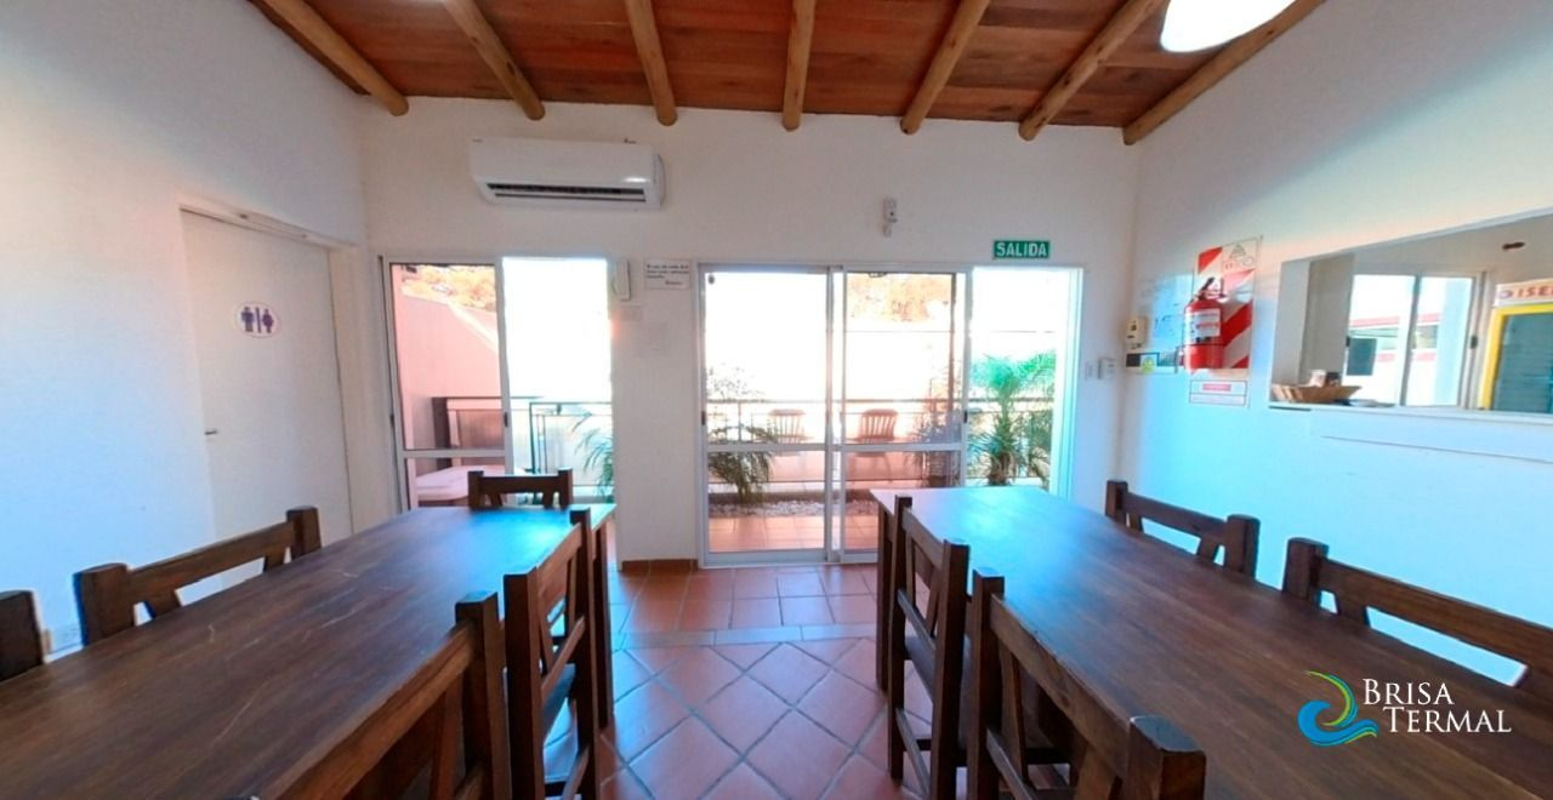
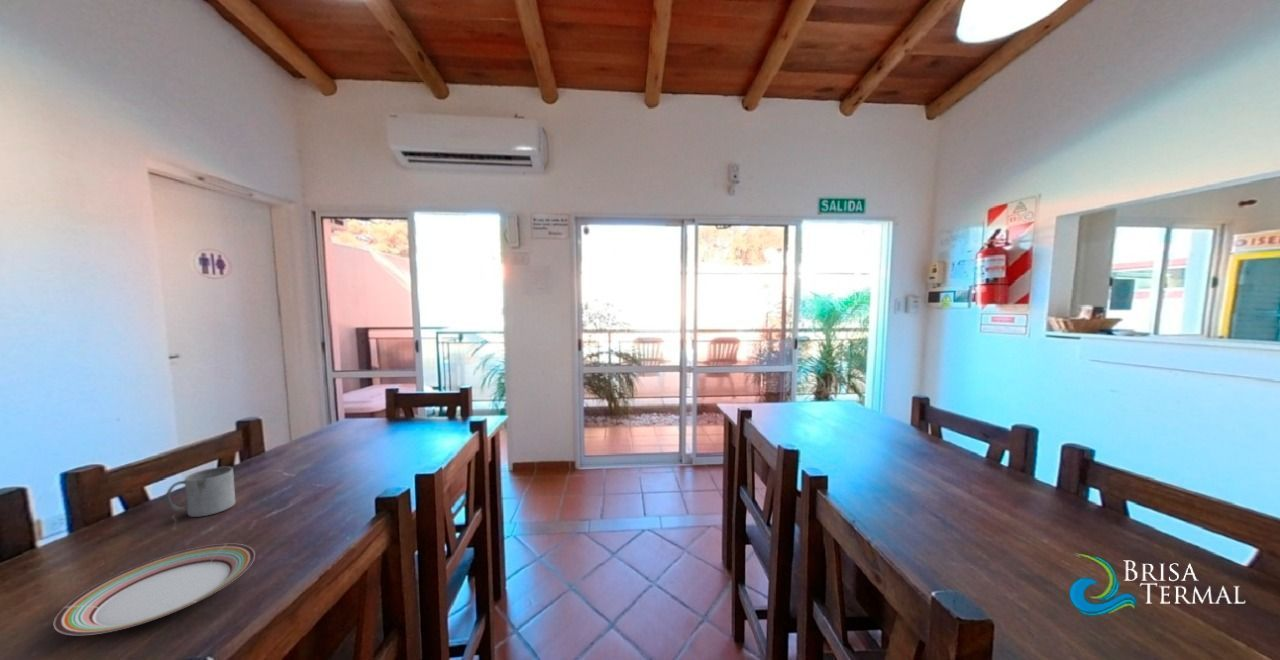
+ plate (166, 587)
+ mug (201, 492)
